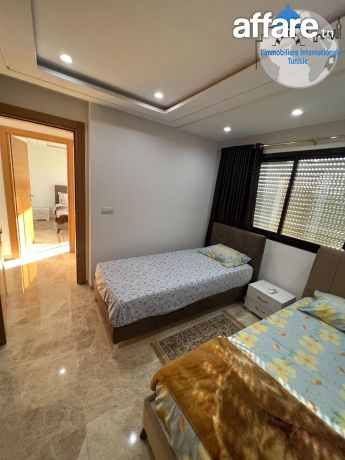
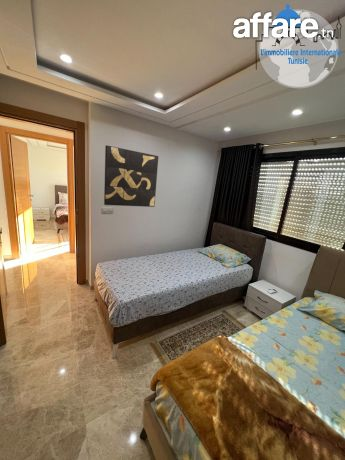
+ wall art (132, 179)
